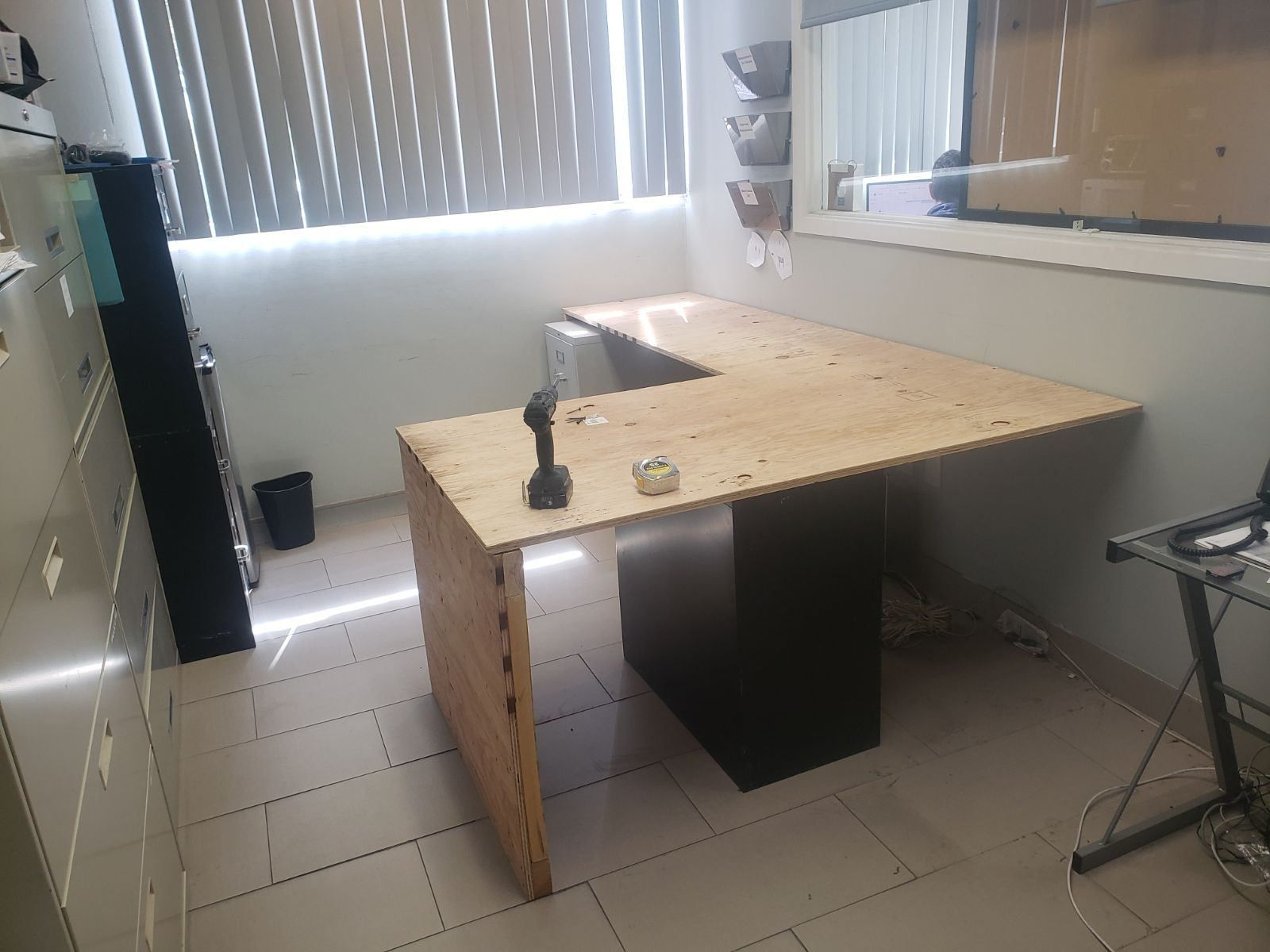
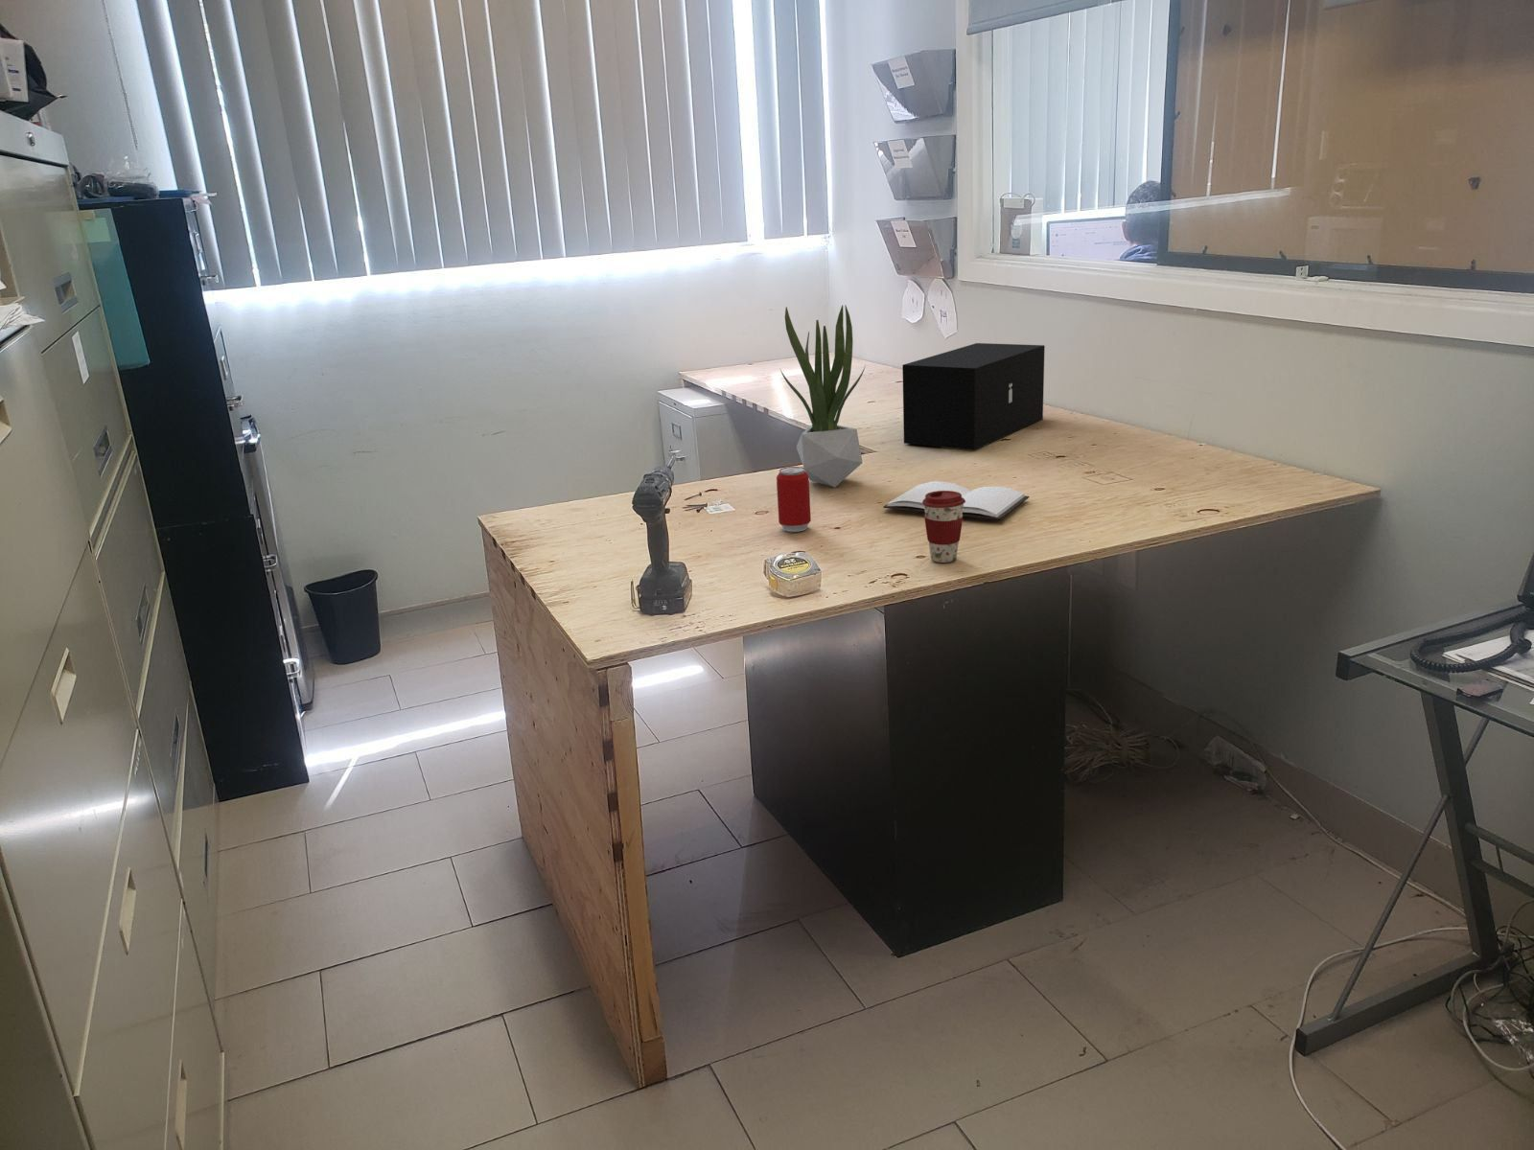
+ speaker (975, 393)
+ book (961, 496)
+ potted plant (827, 396)
+ beverage can (792, 499)
+ coffee cup (943, 527)
